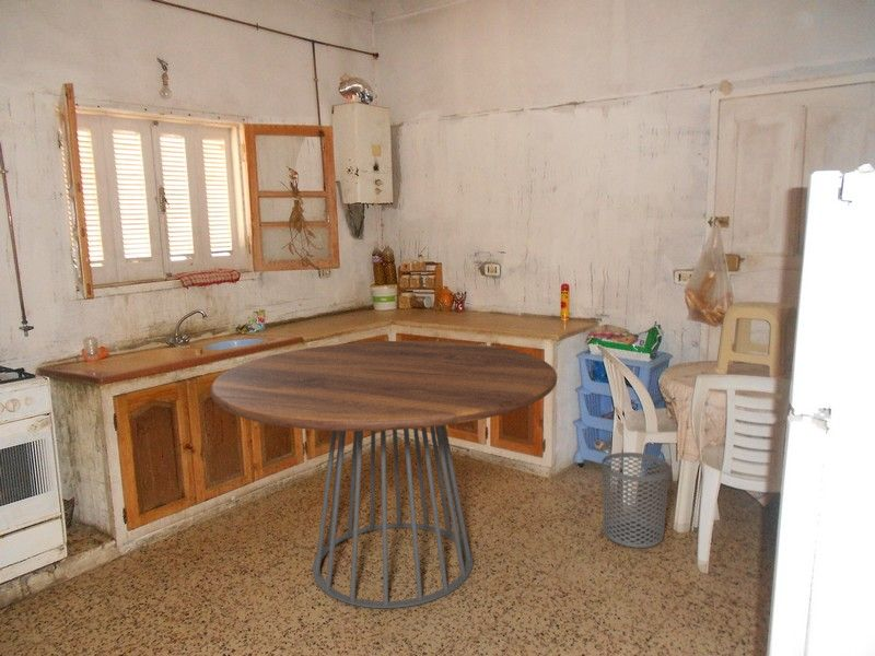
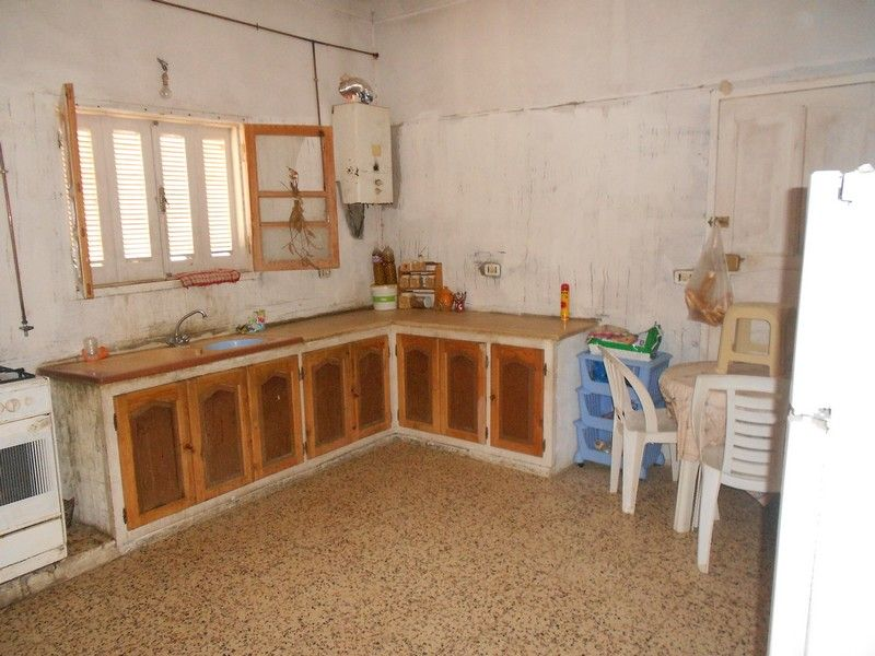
- waste bin (633, 499)
- dining table (385, 467)
